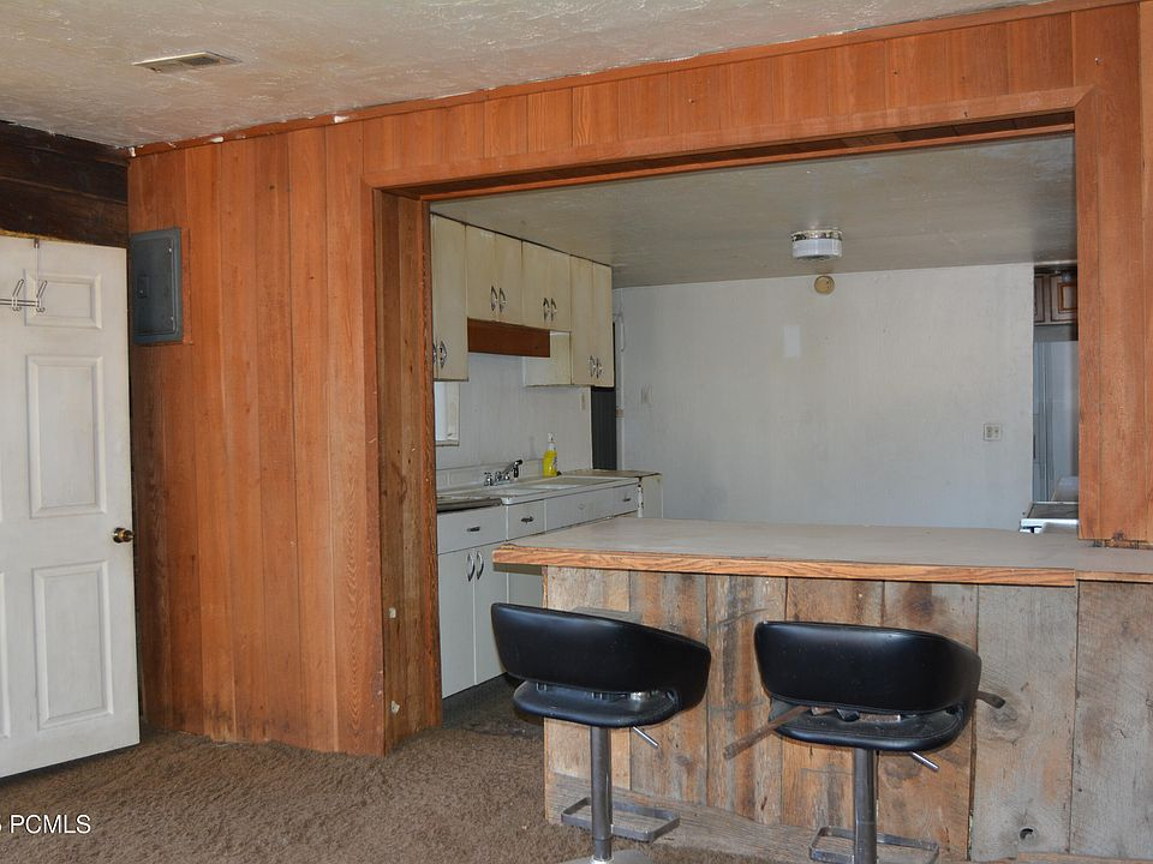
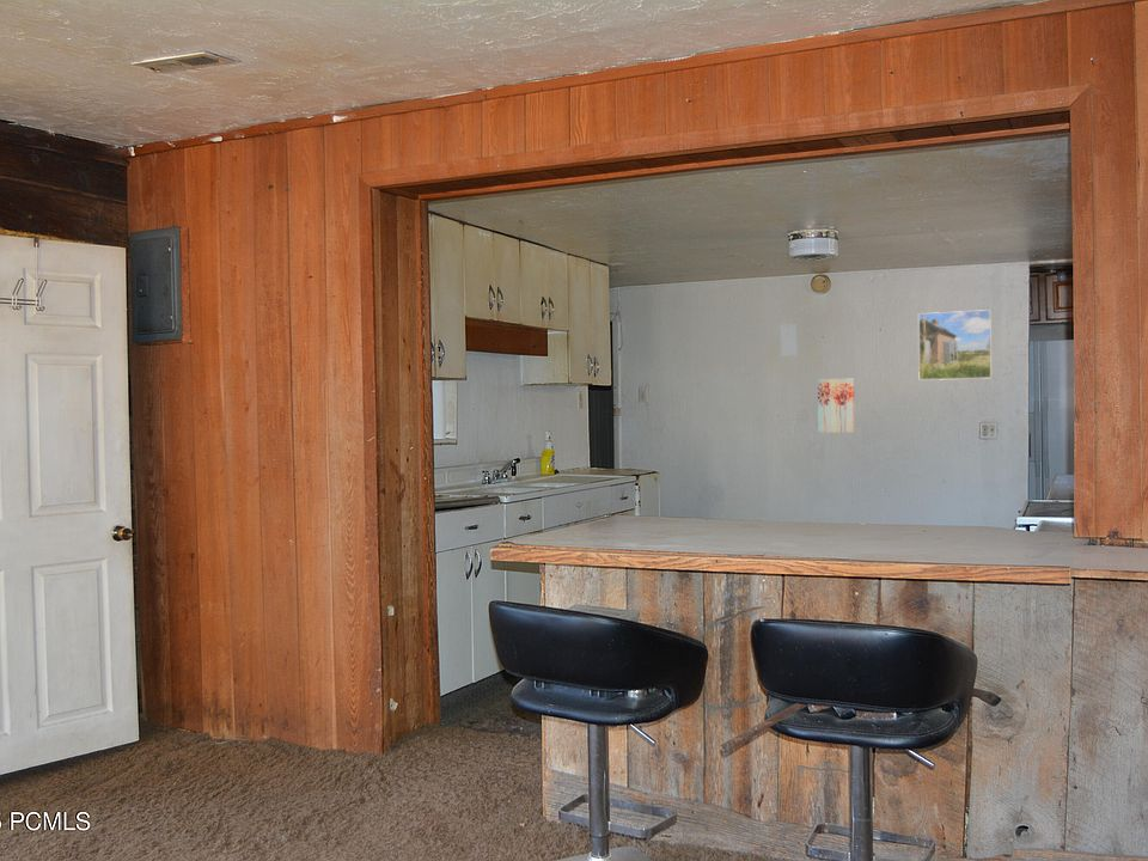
+ wall art (836, 405)
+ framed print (954, 346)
